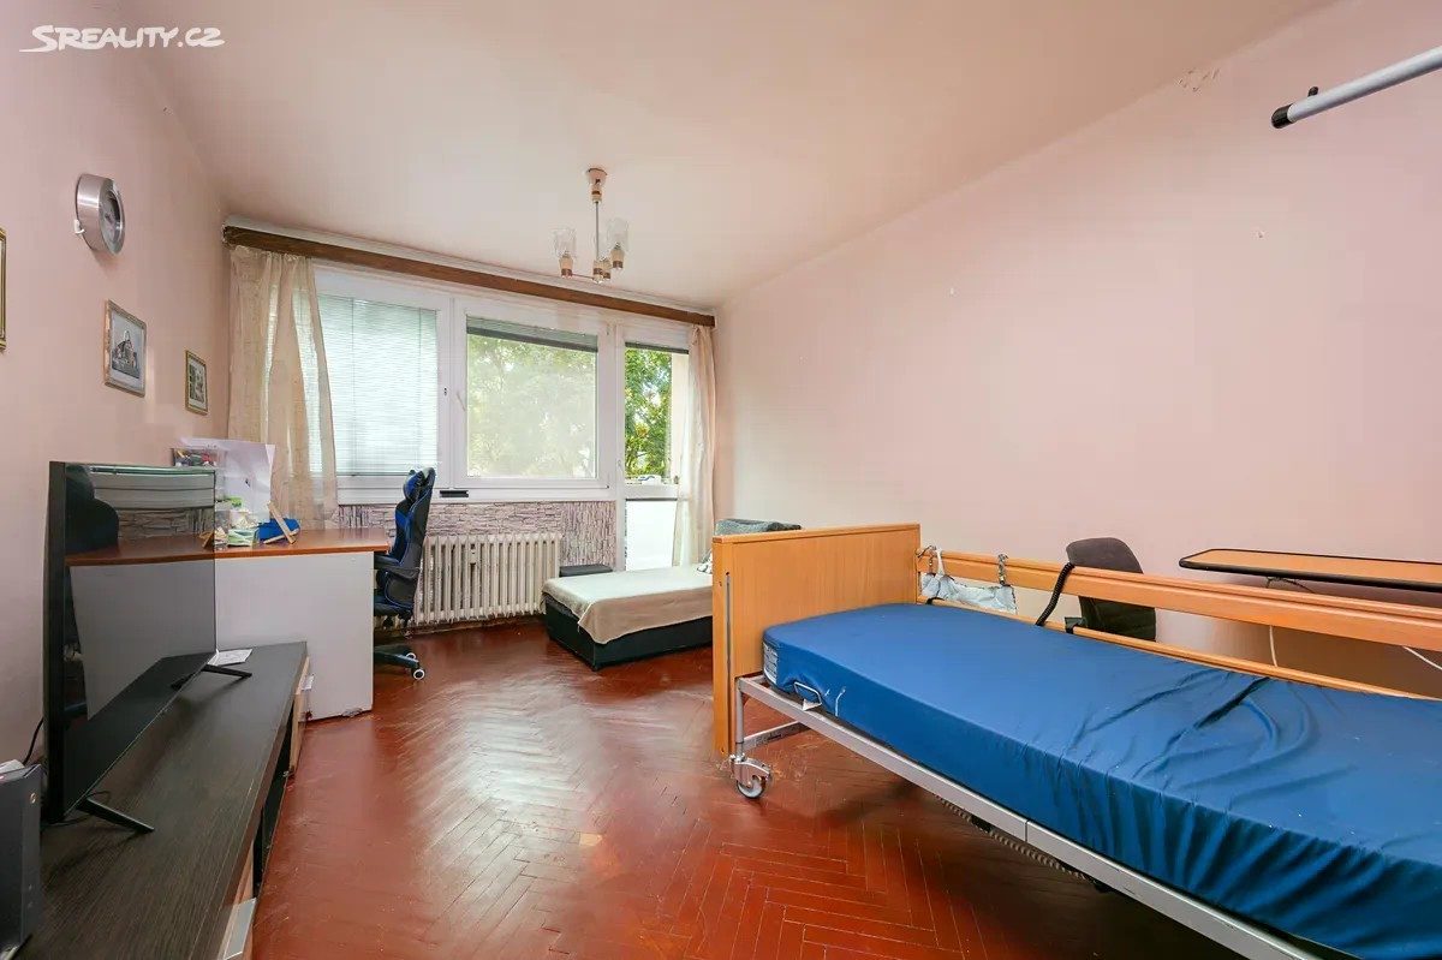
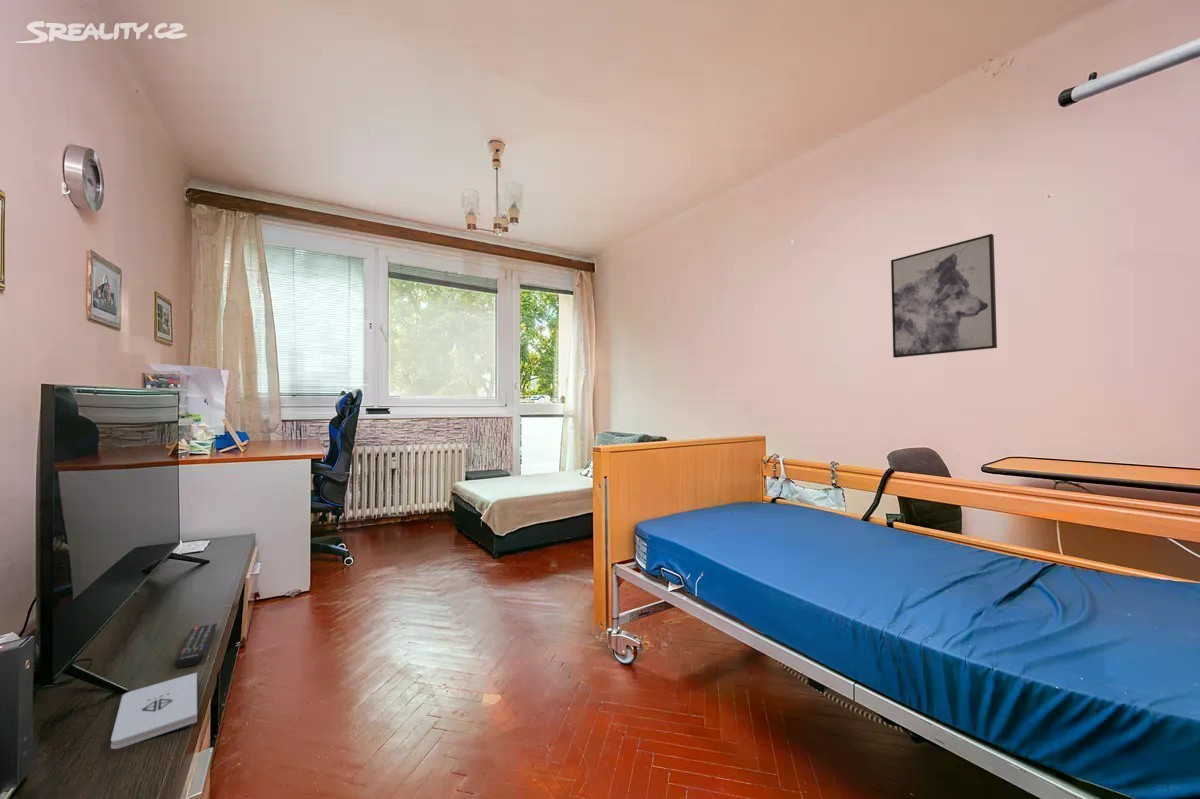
+ notepad (158, 707)
+ wall art (939, 300)
+ remote control (197, 643)
